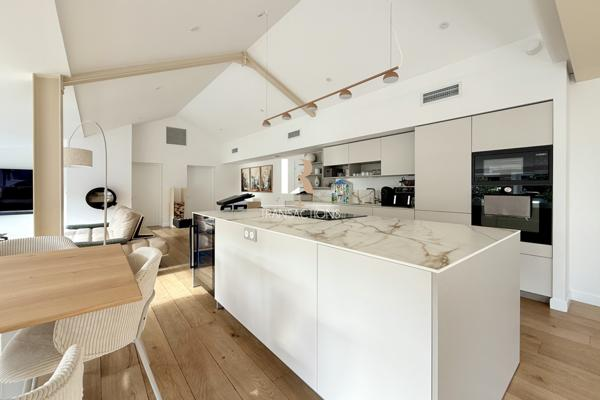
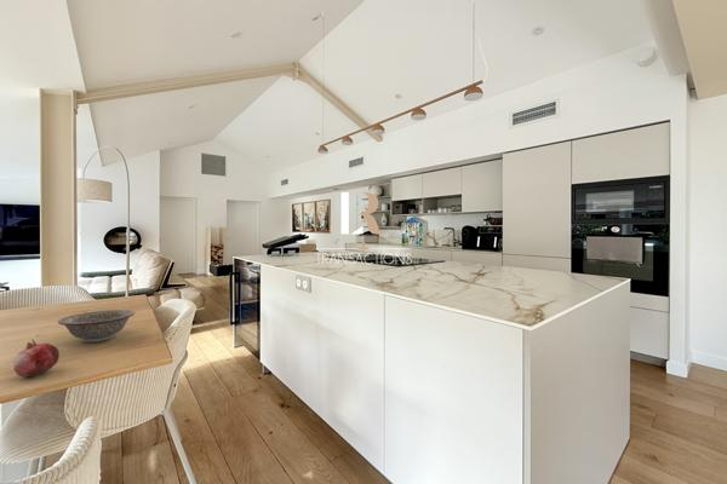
+ fruit (36, 356)
+ decorative bowl (98, 327)
